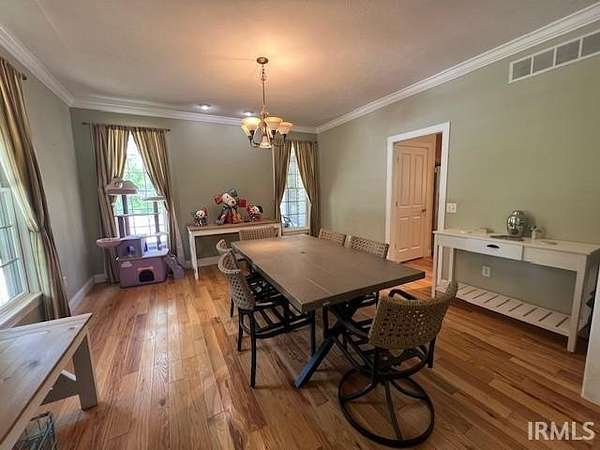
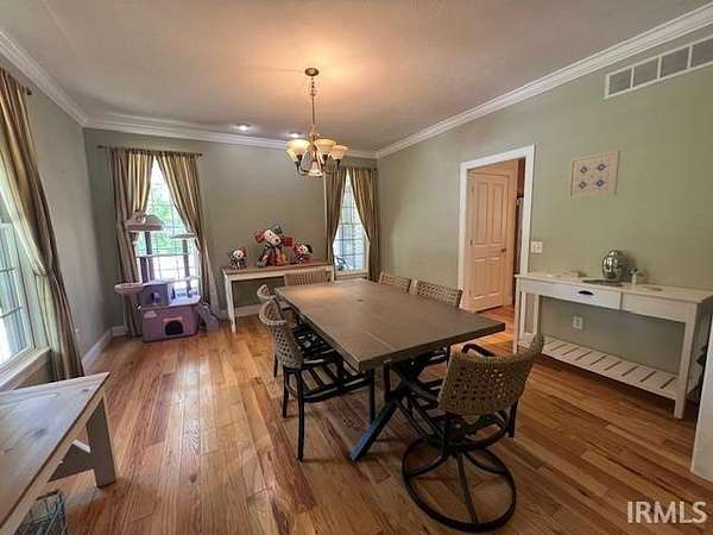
+ wall art (592, 176)
